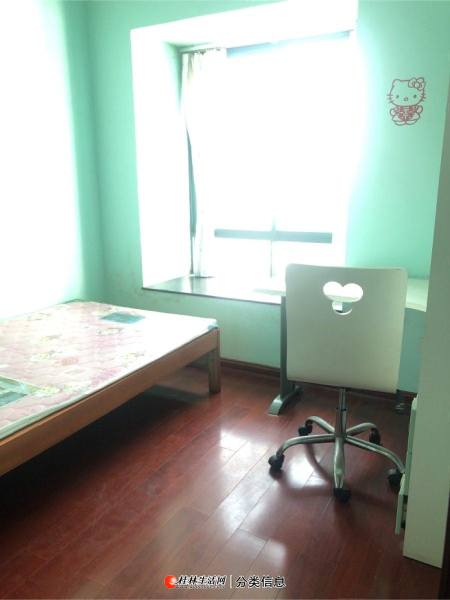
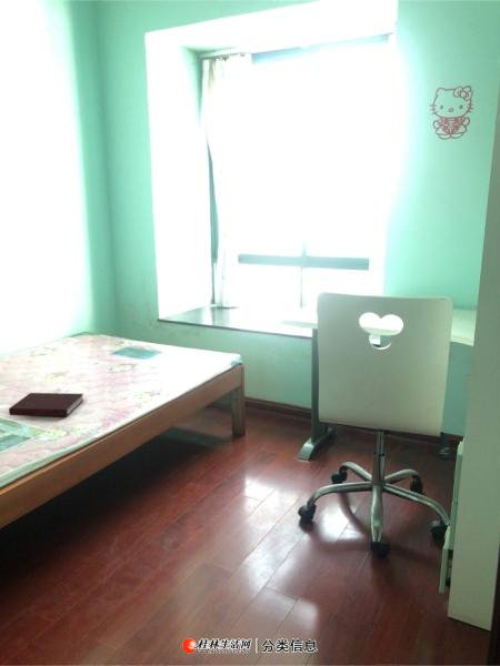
+ notebook (48, 404)
